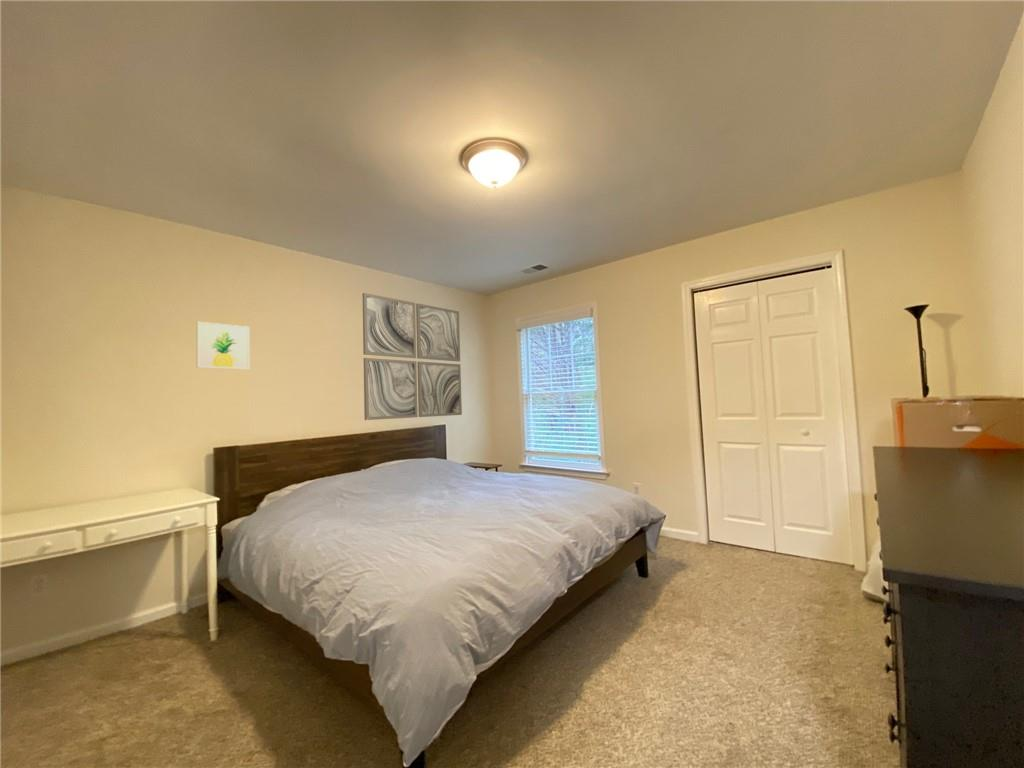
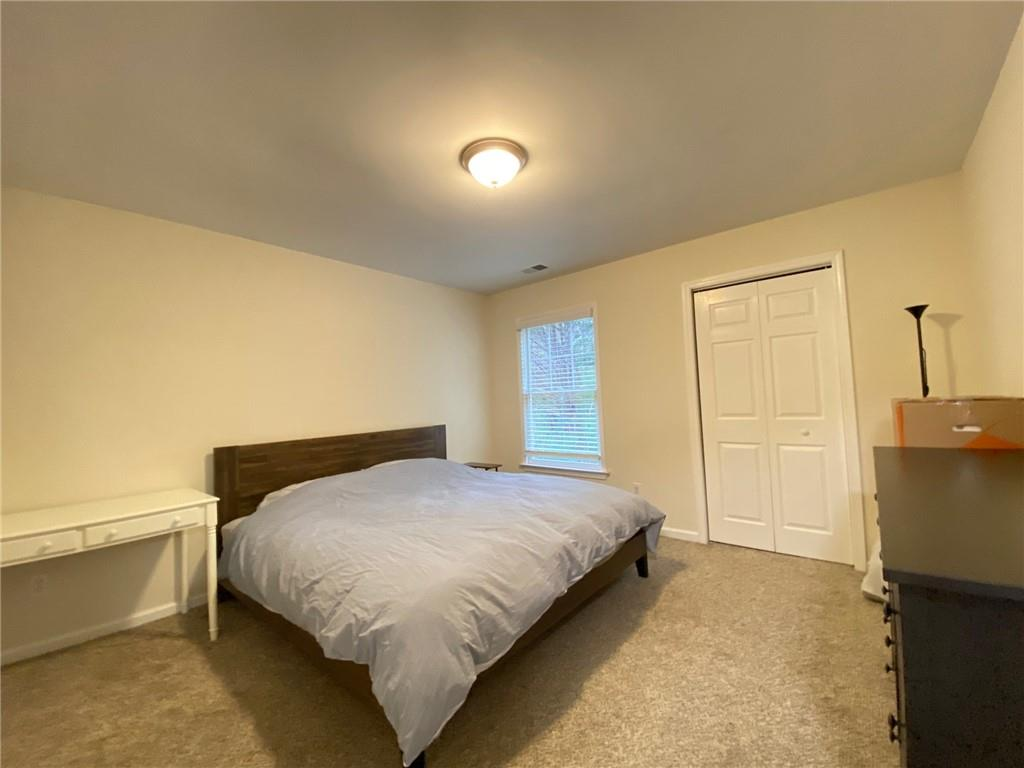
- wall art (224, 346)
- wall art (417, 358)
